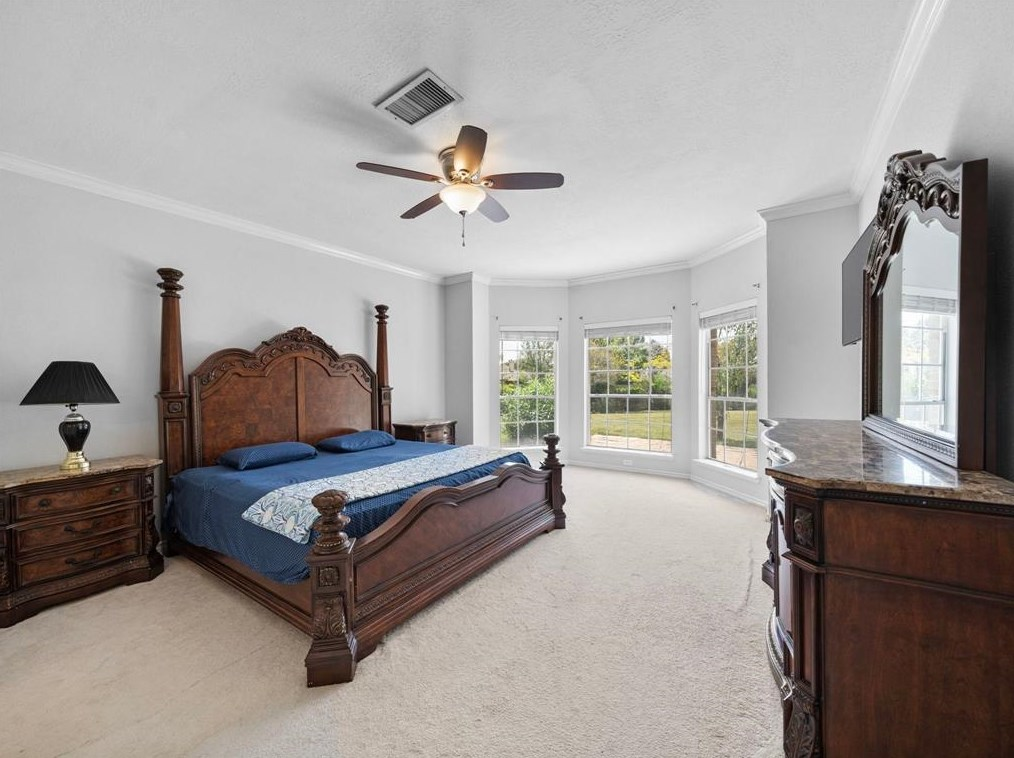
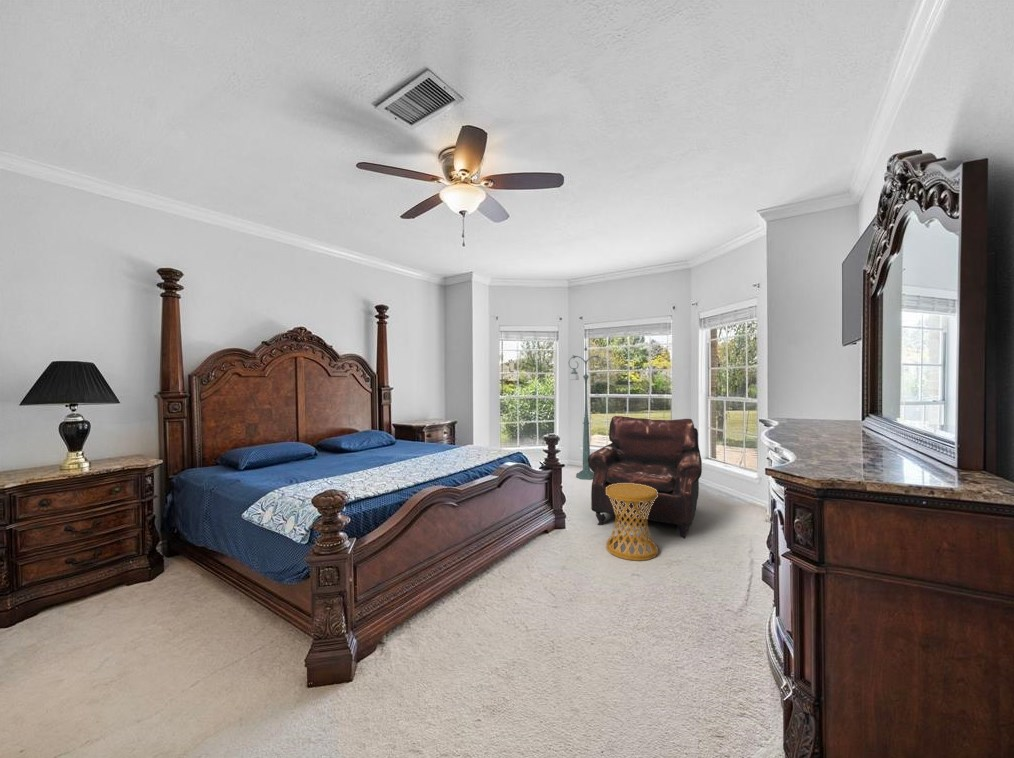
+ floor lamp (586, 405)
+ side table (631, 519)
+ leather (647, 468)
